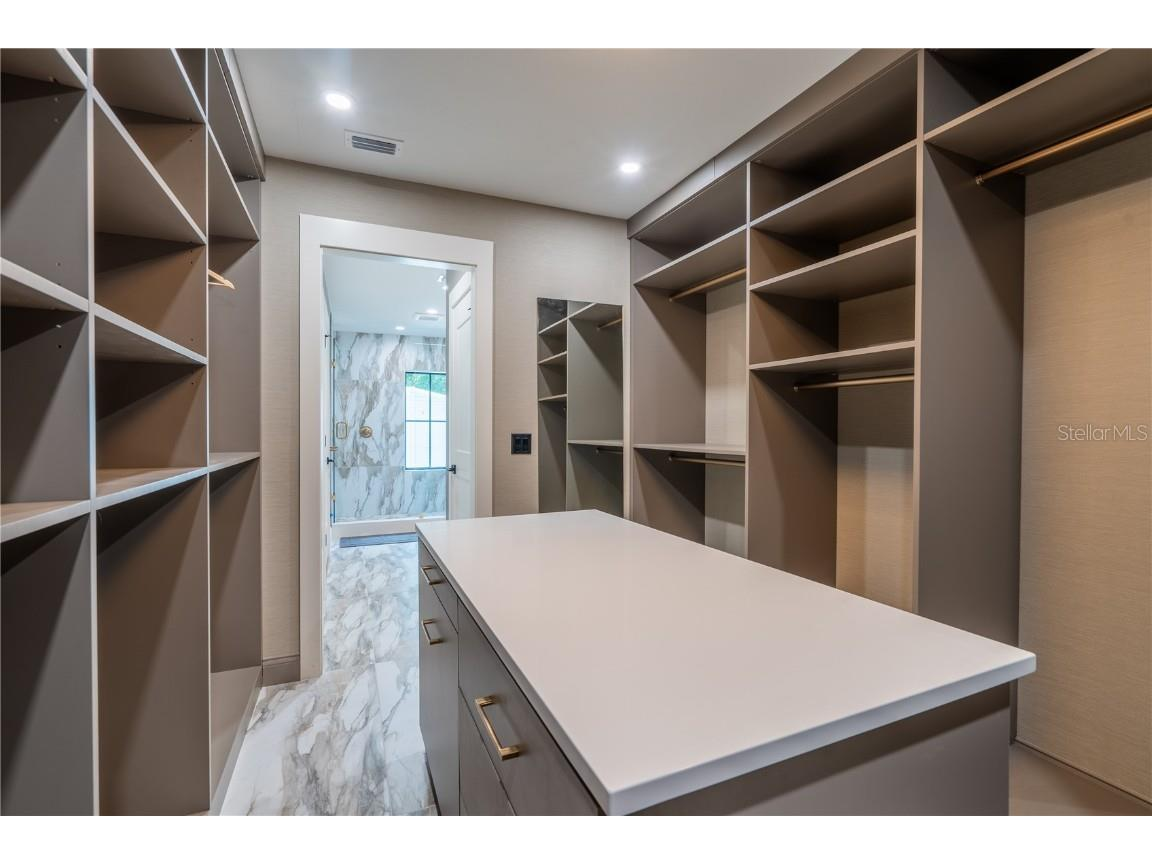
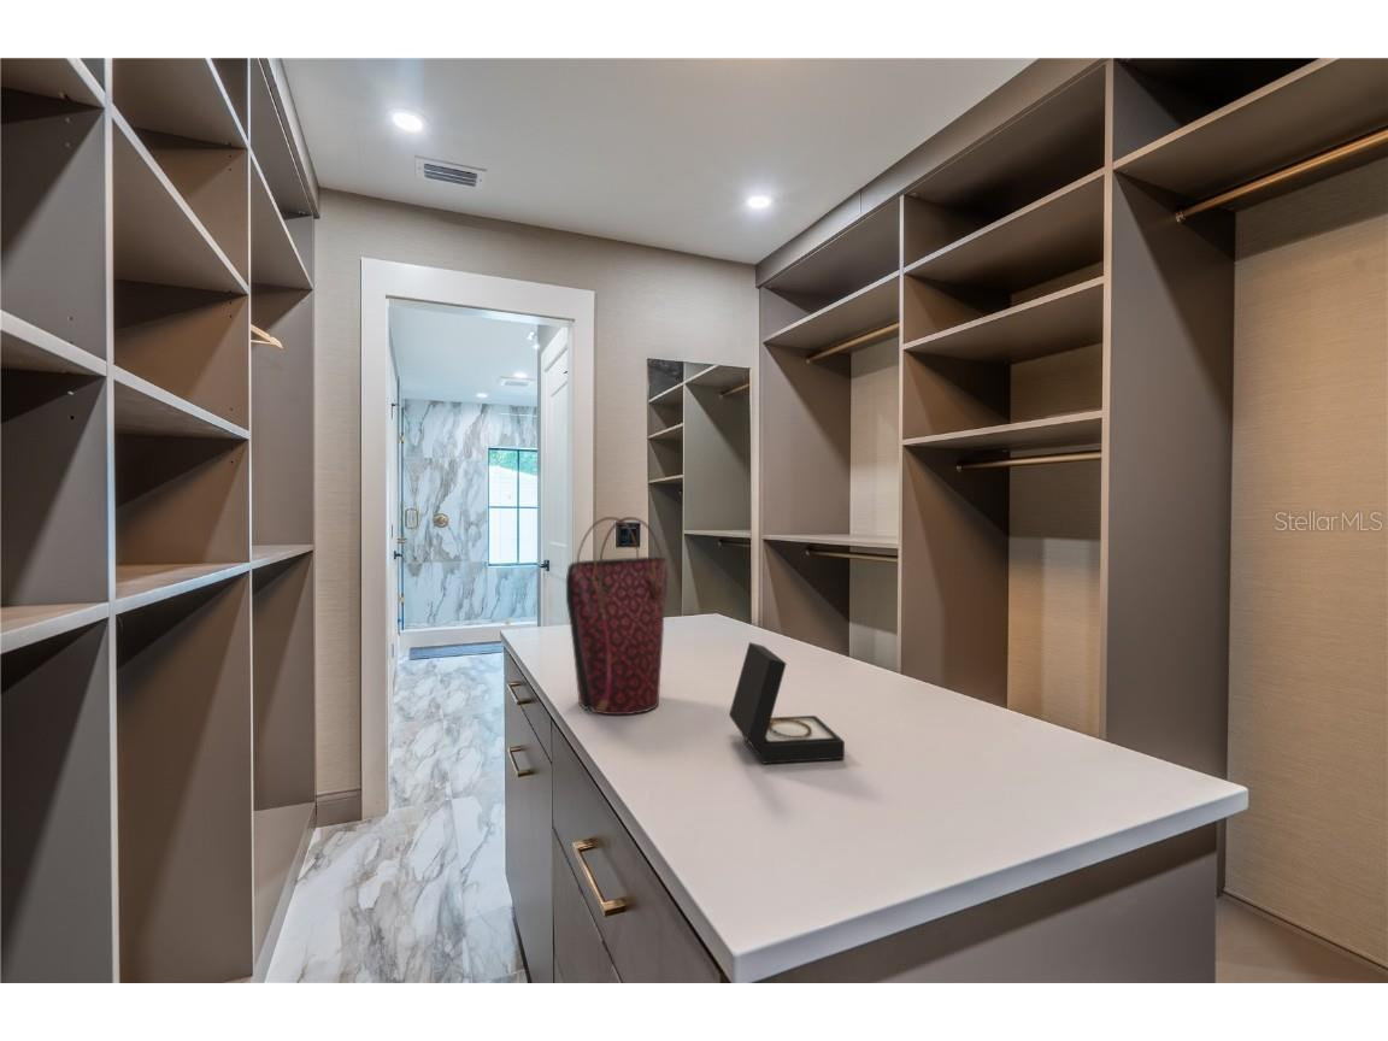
+ jewelry box (777, 694)
+ handbag (619, 608)
